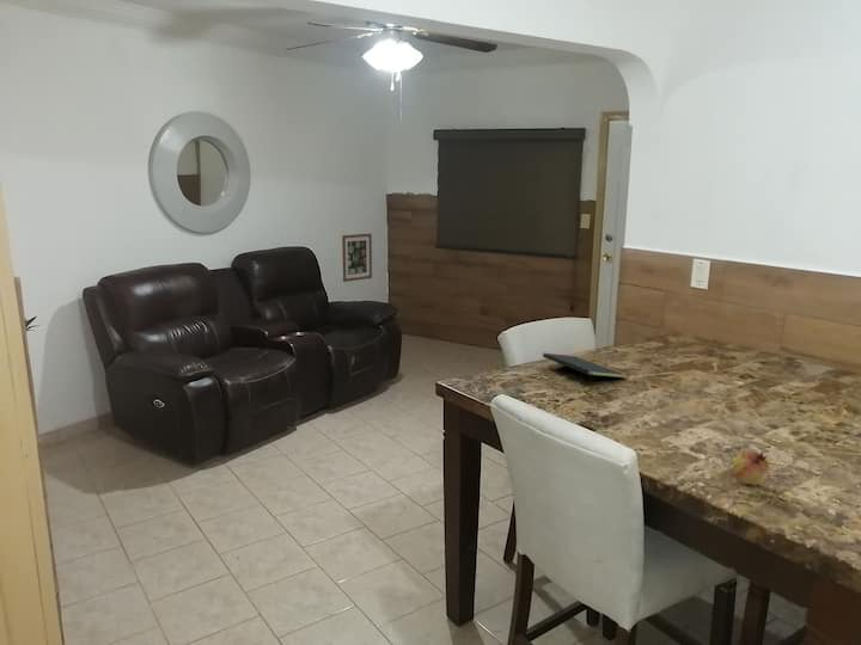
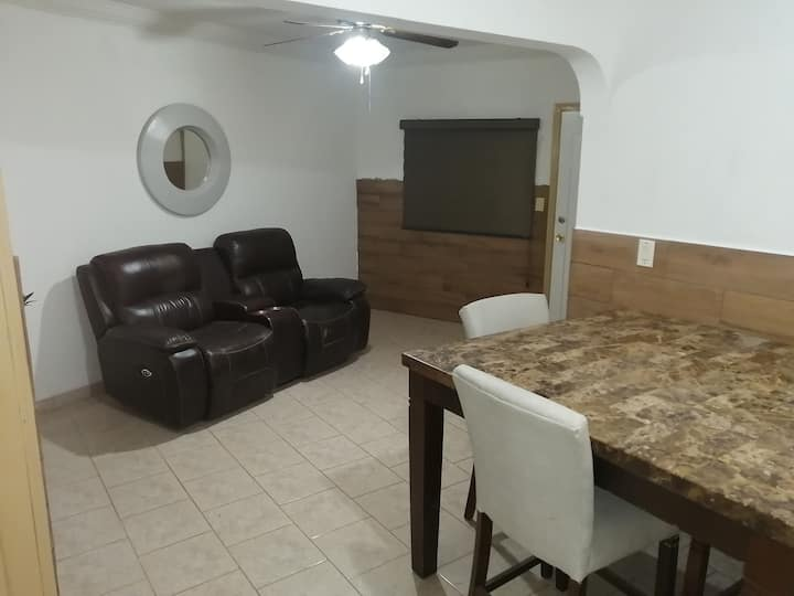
- wall art (356, 257)
- notepad (584, 364)
- fruit (751, 465)
